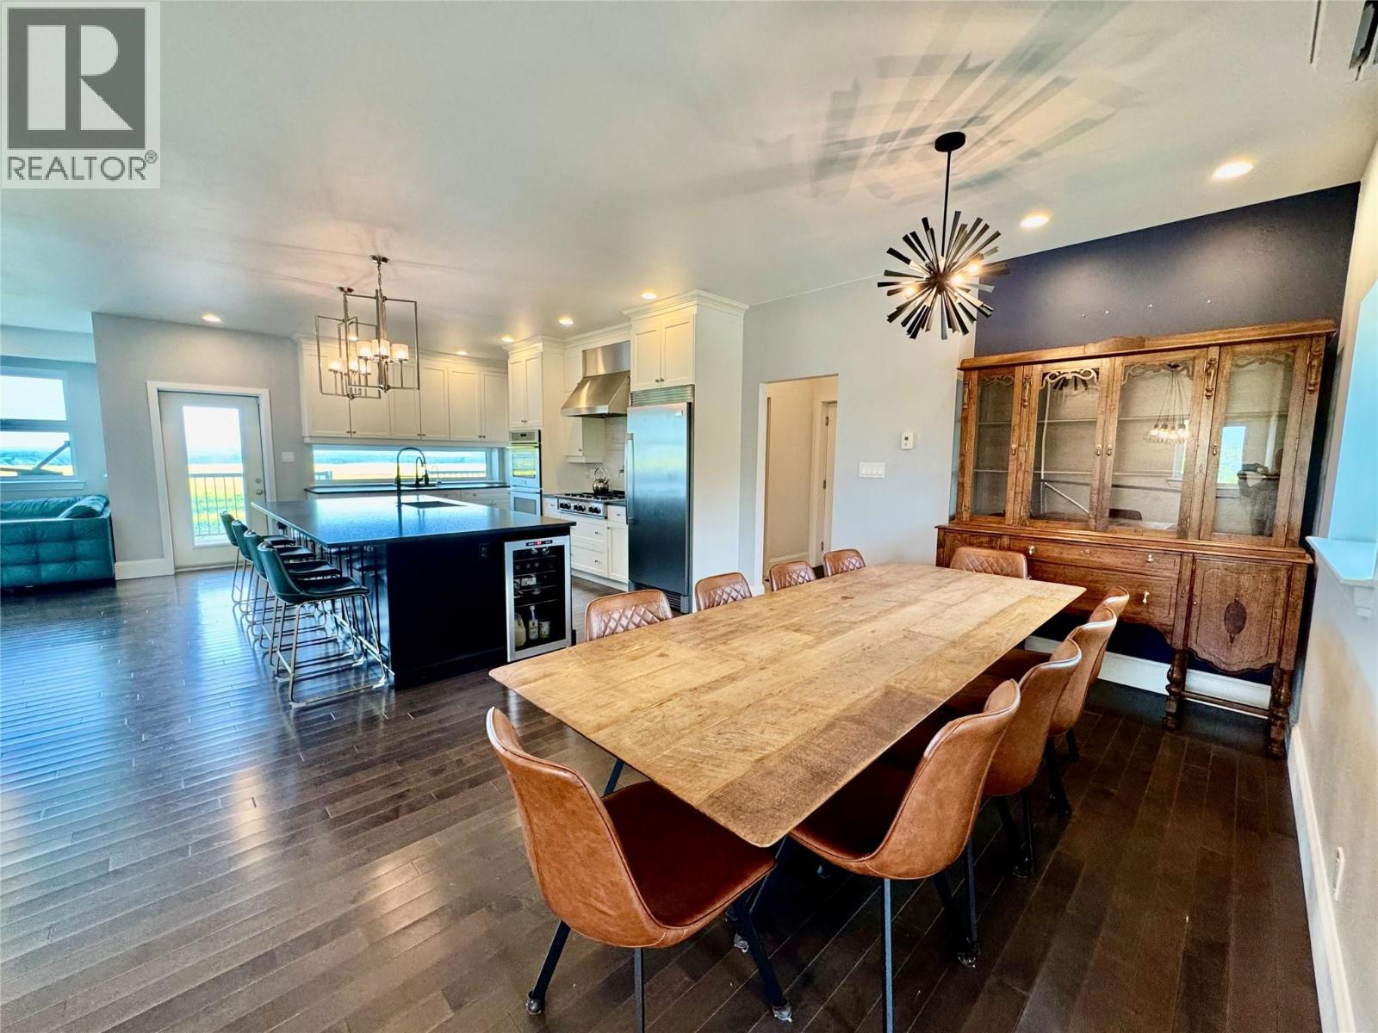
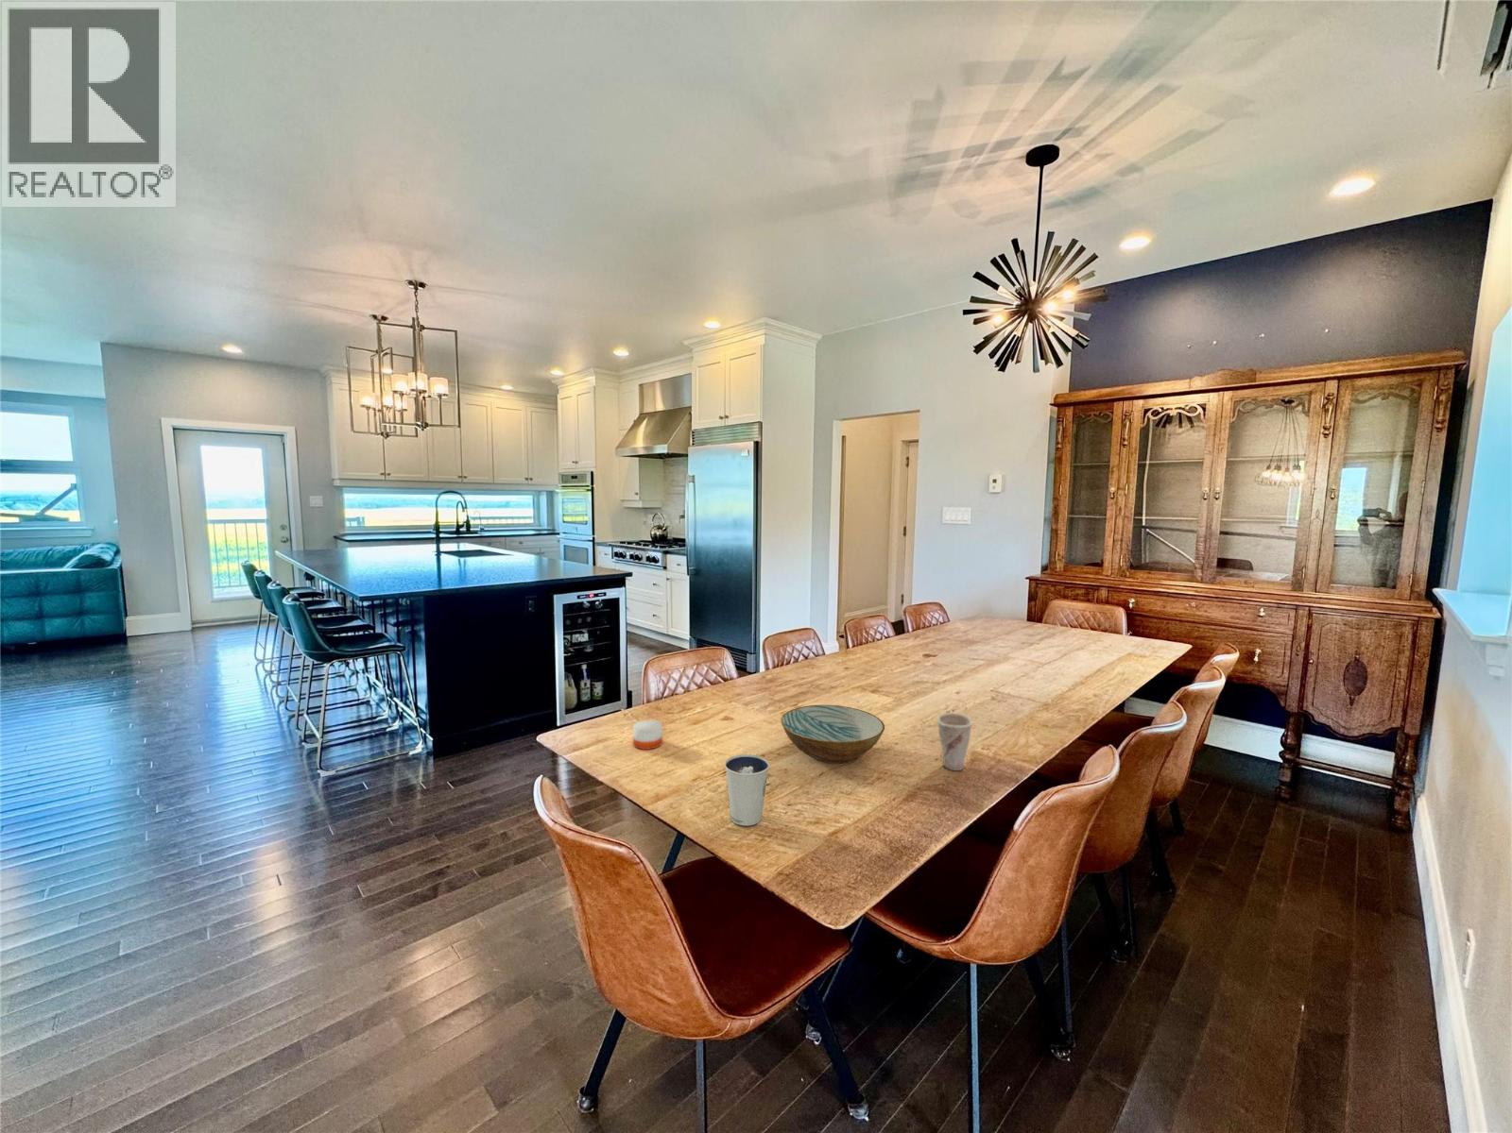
+ candle (648, 724)
+ cup (952, 743)
+ dixie cup (746, 790)
+ bowl (831, 738)
